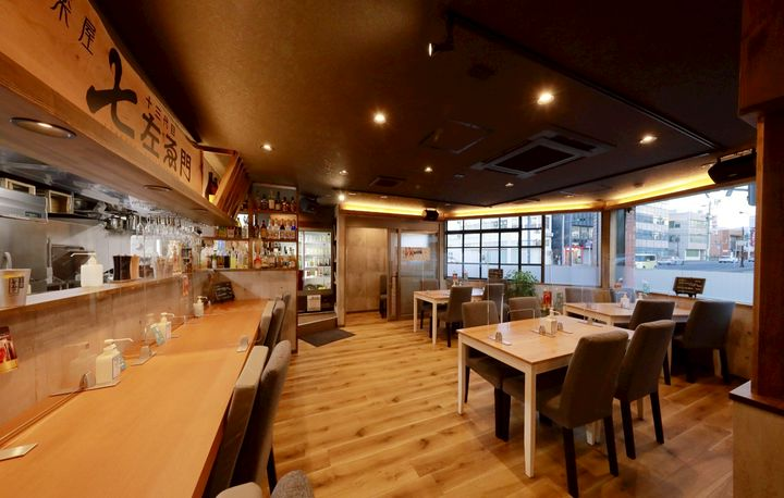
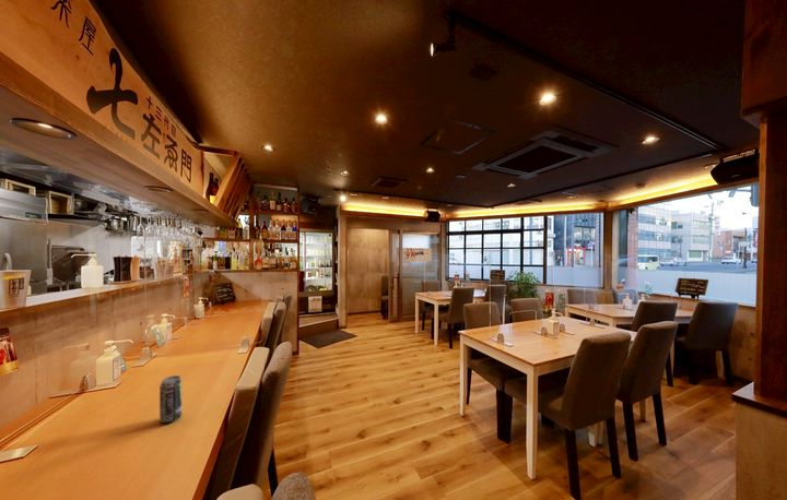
+ beverage can (171, 398)
